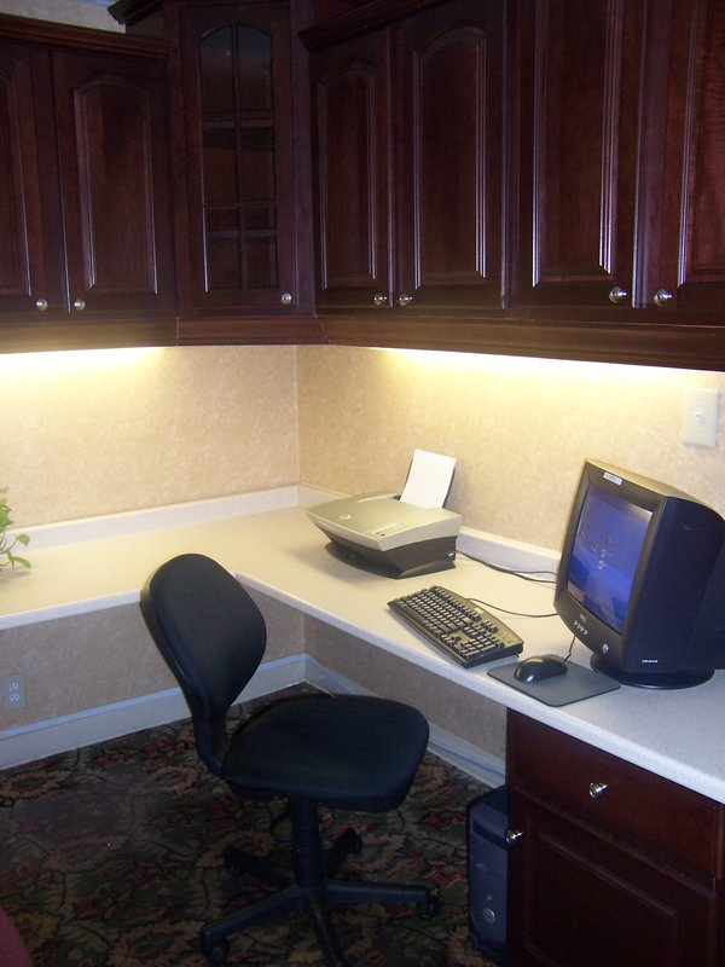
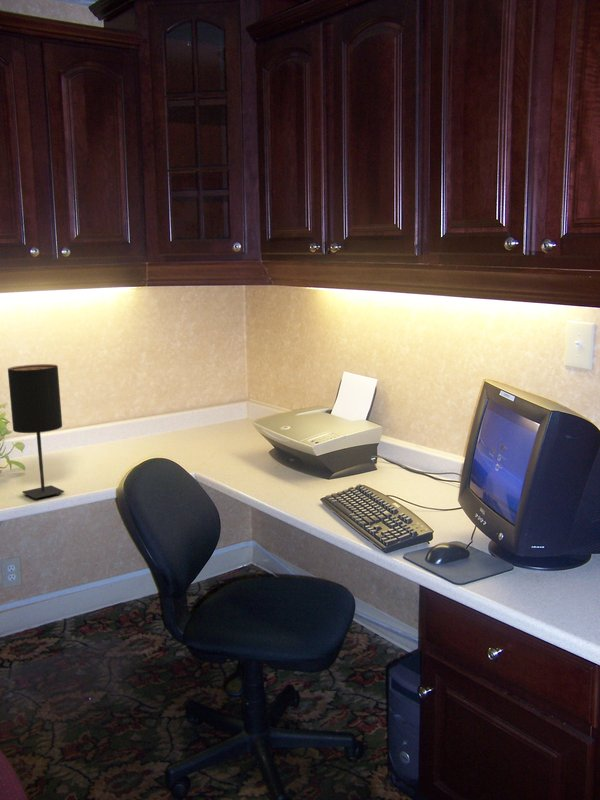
+ table lamp (38, 431)
